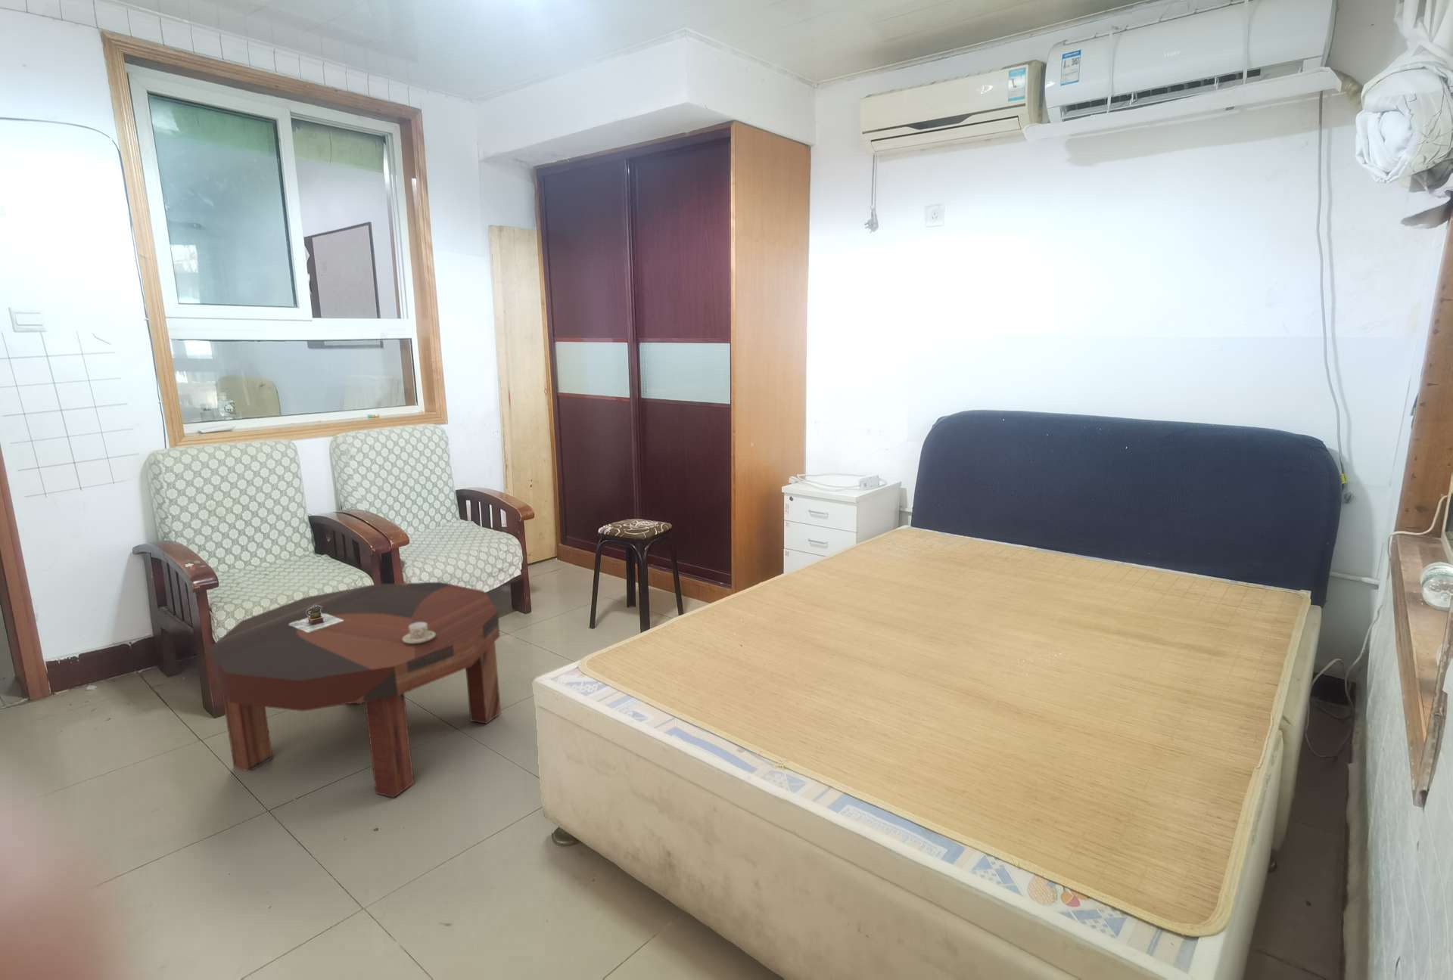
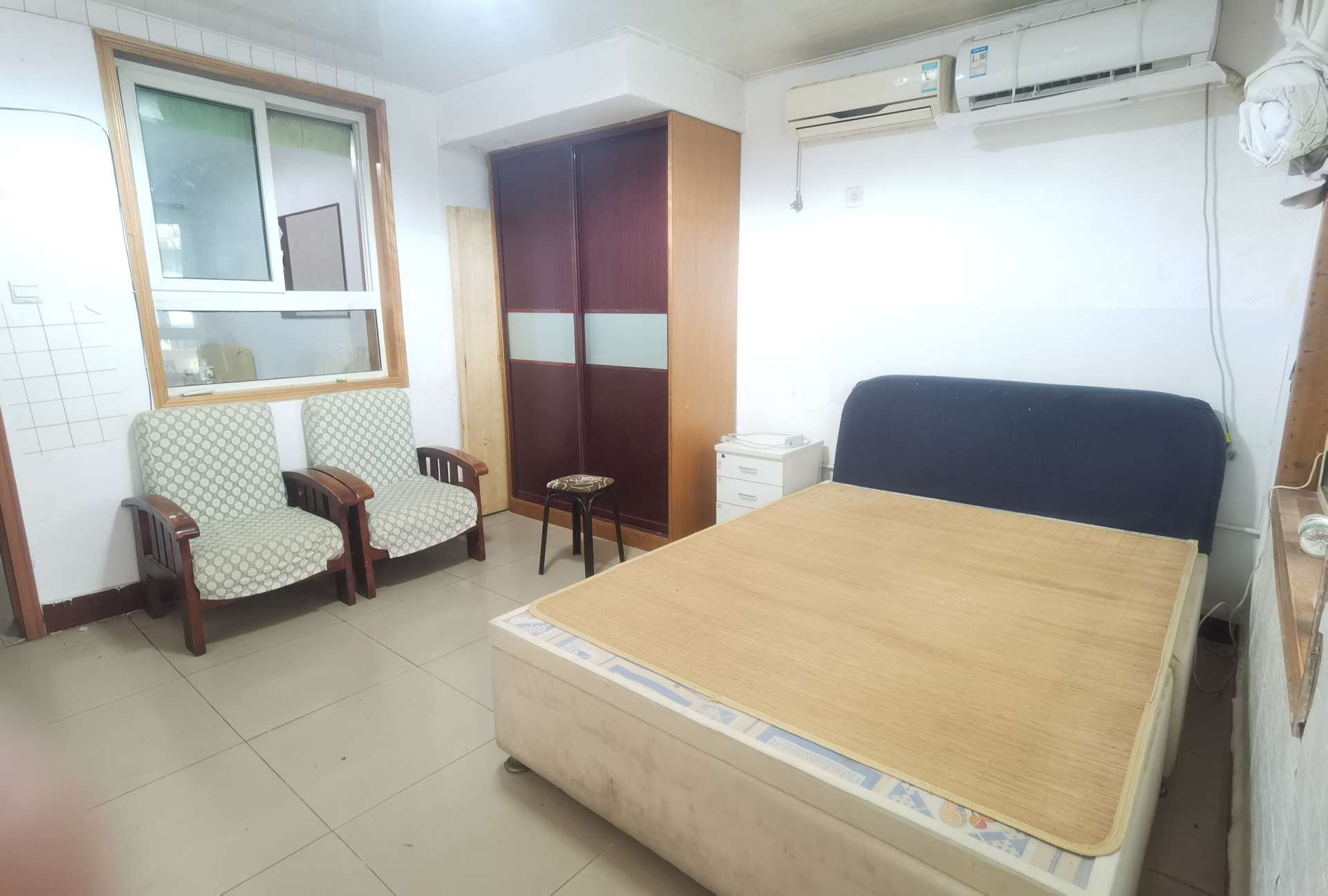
- coffee table (372, 681)
- teacup (418, 631)
- teapot (315, 614)
